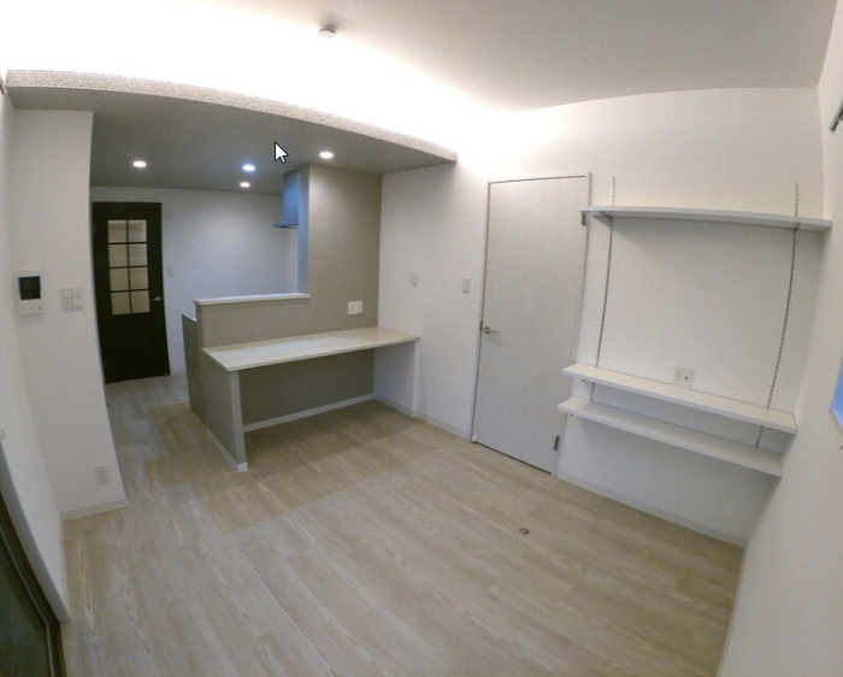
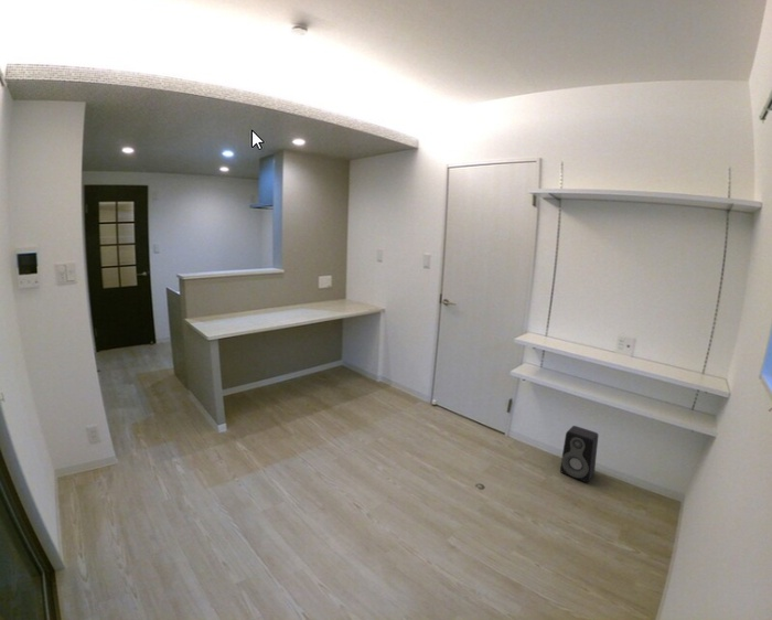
+ speaker (579, 452)
